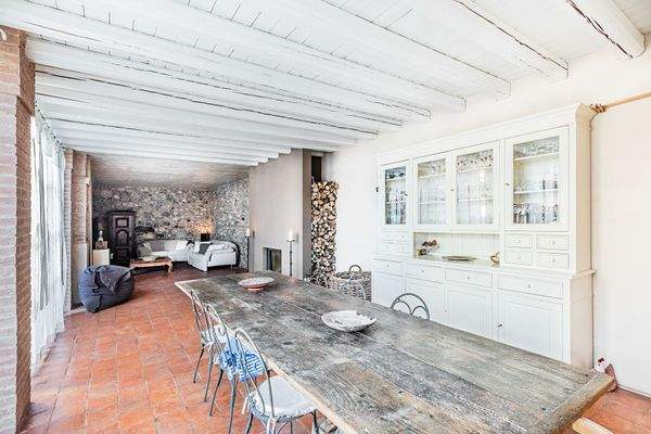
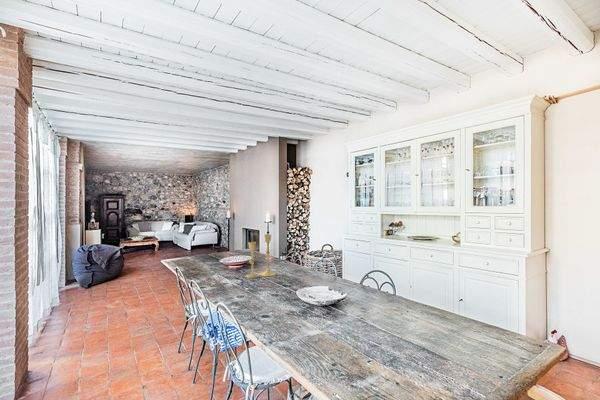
+ candlestick (266, 255)
